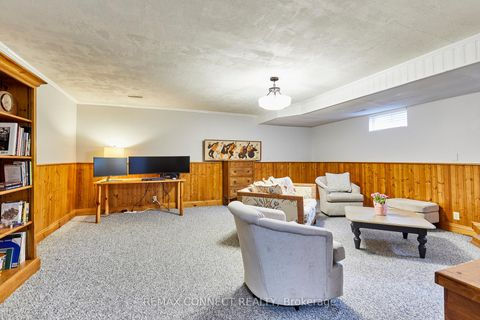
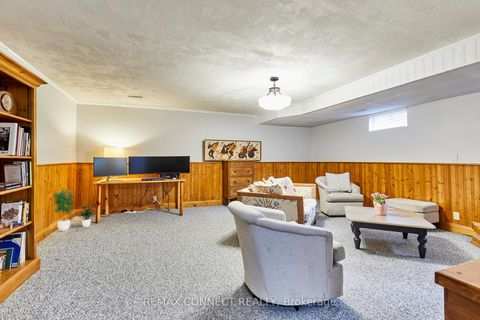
+ potted plant (72, 207)
